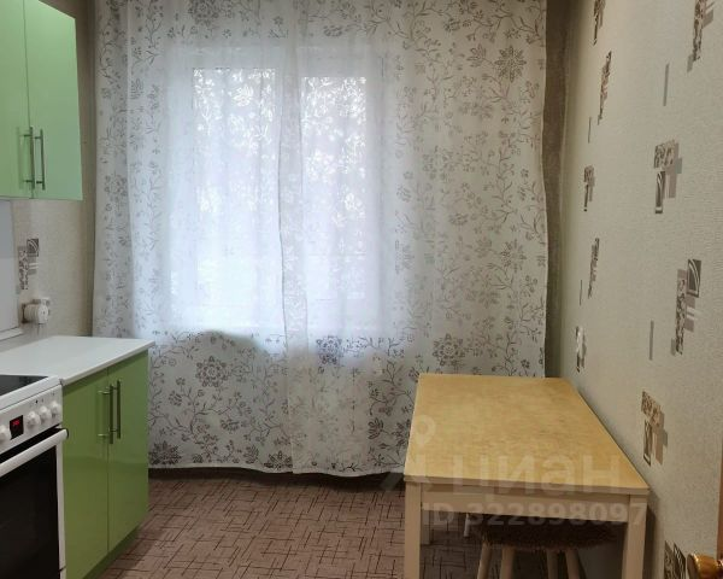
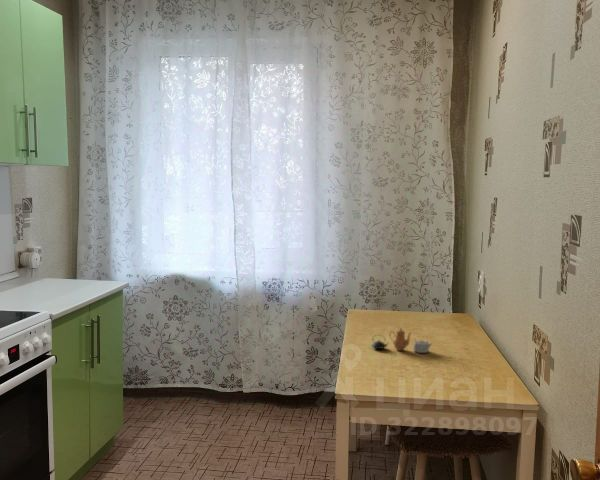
+ teapot (401, 338)
